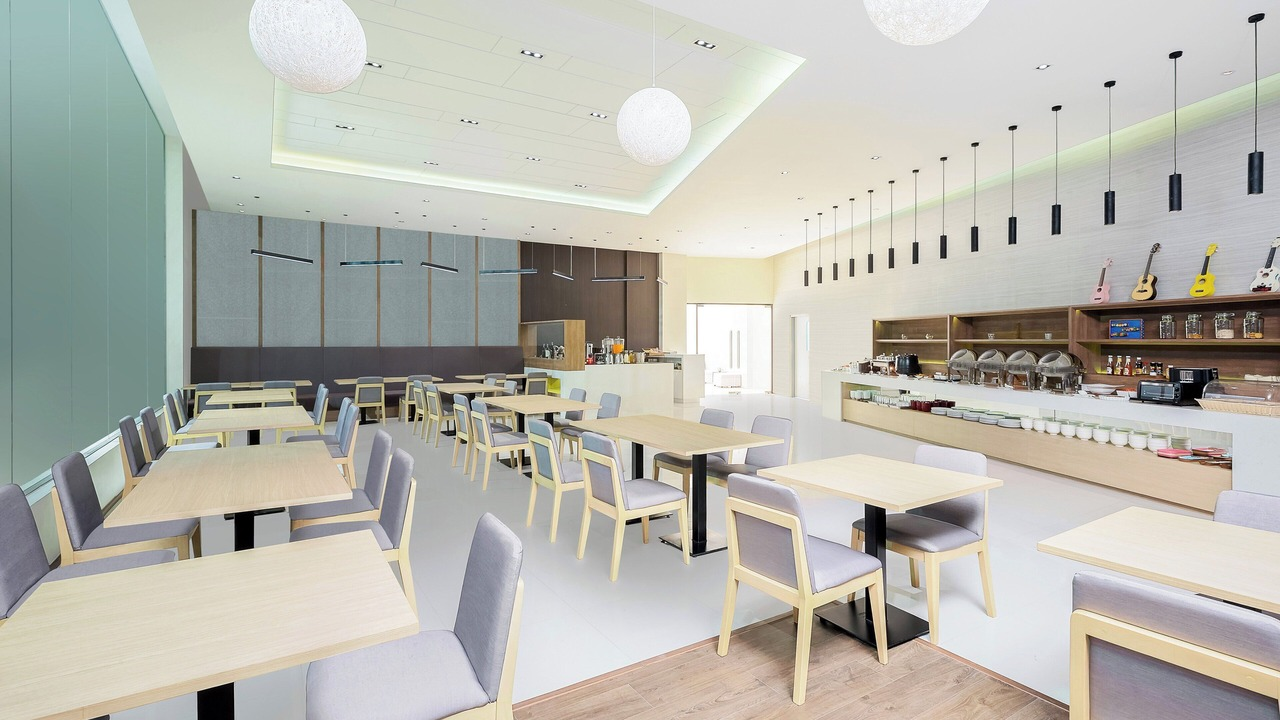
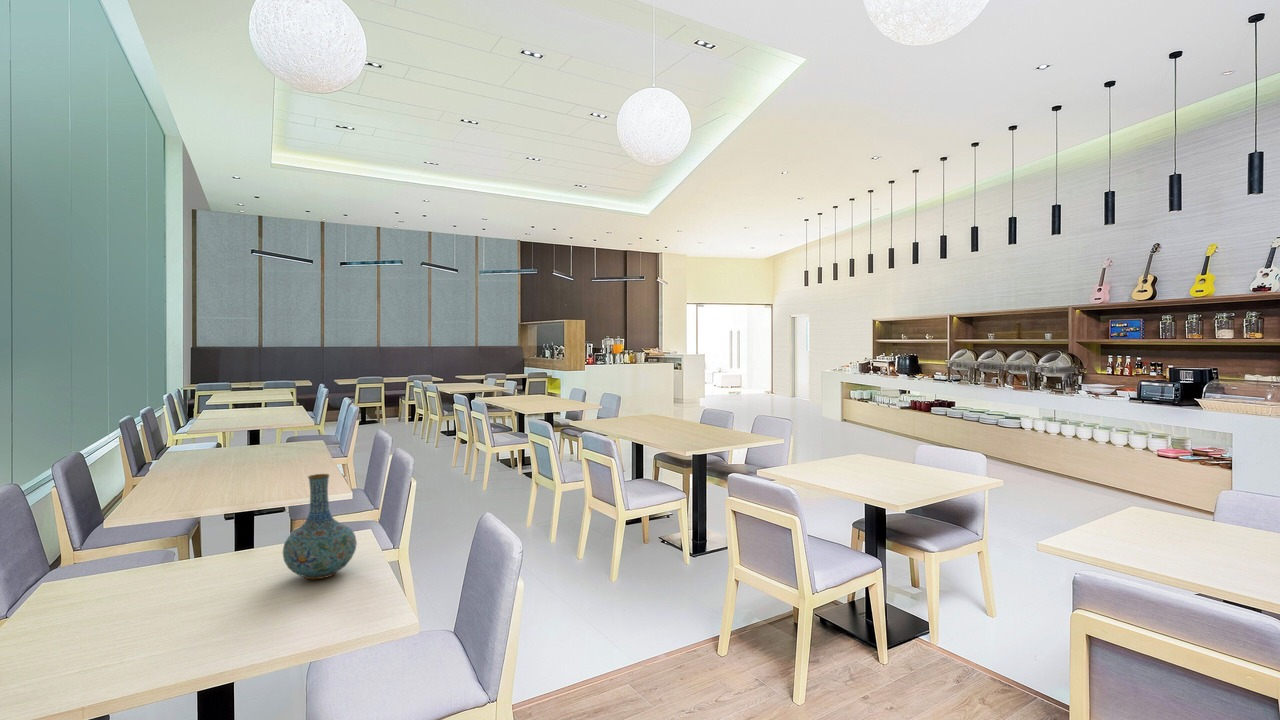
+ vase (320, 525)
